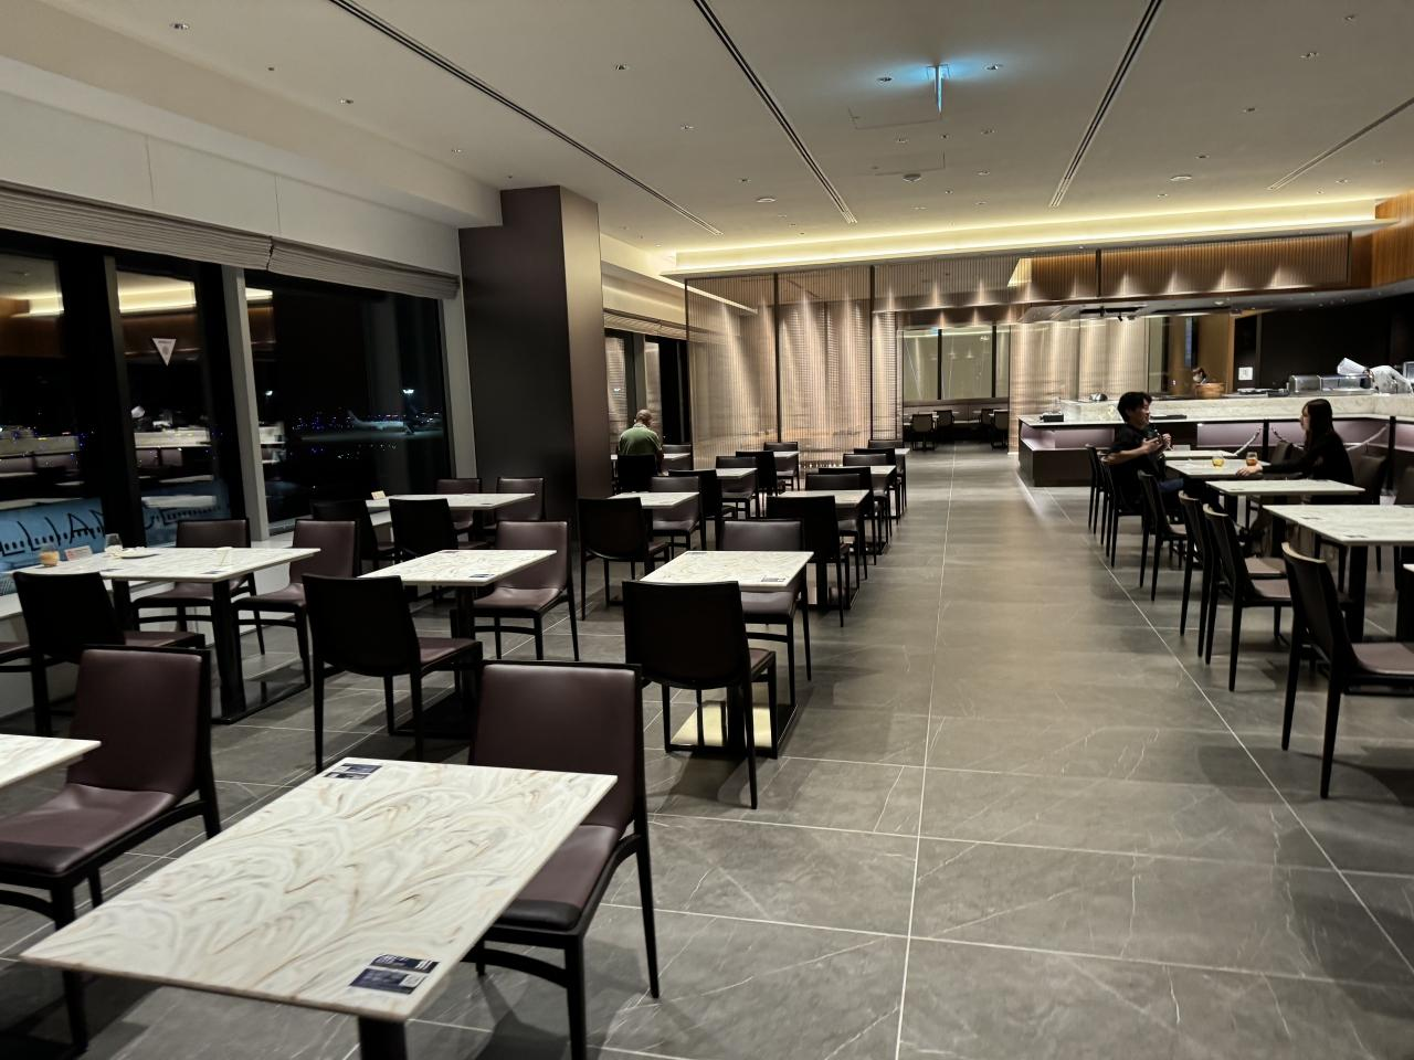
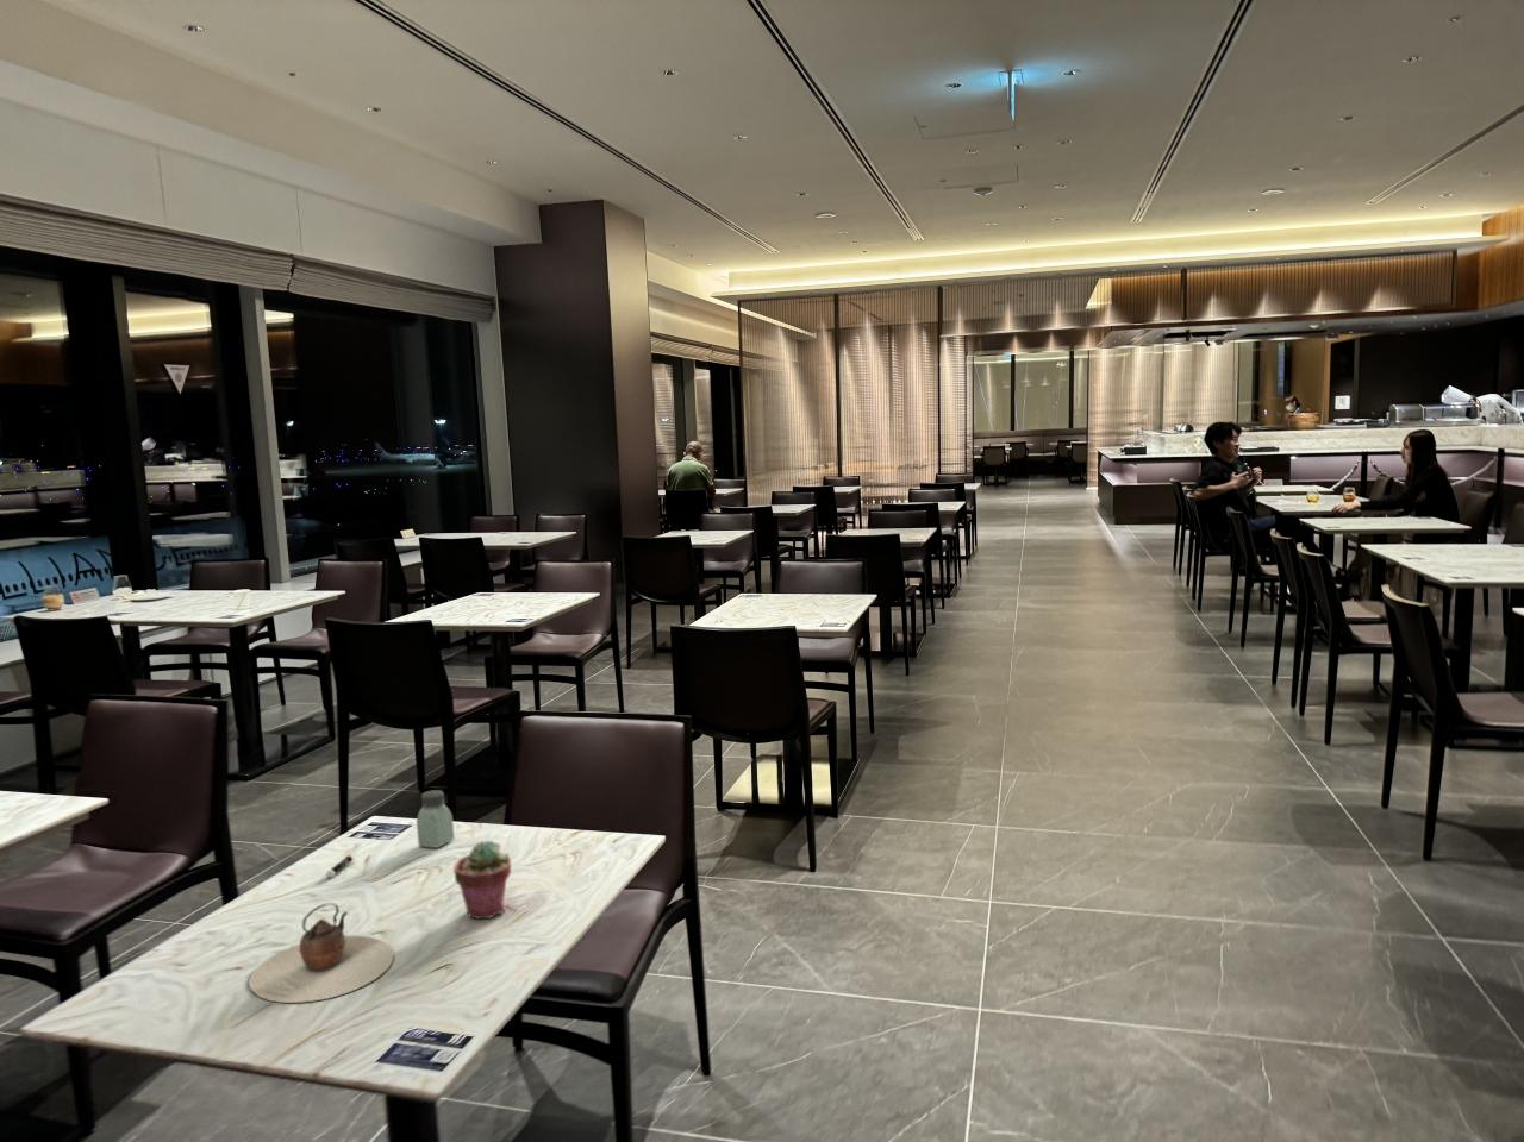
+ pepper shaker (340, 866)
+ saltshaker (433, 817)
+ teapot (319, 938)
+ potted succulent (484, 877)
